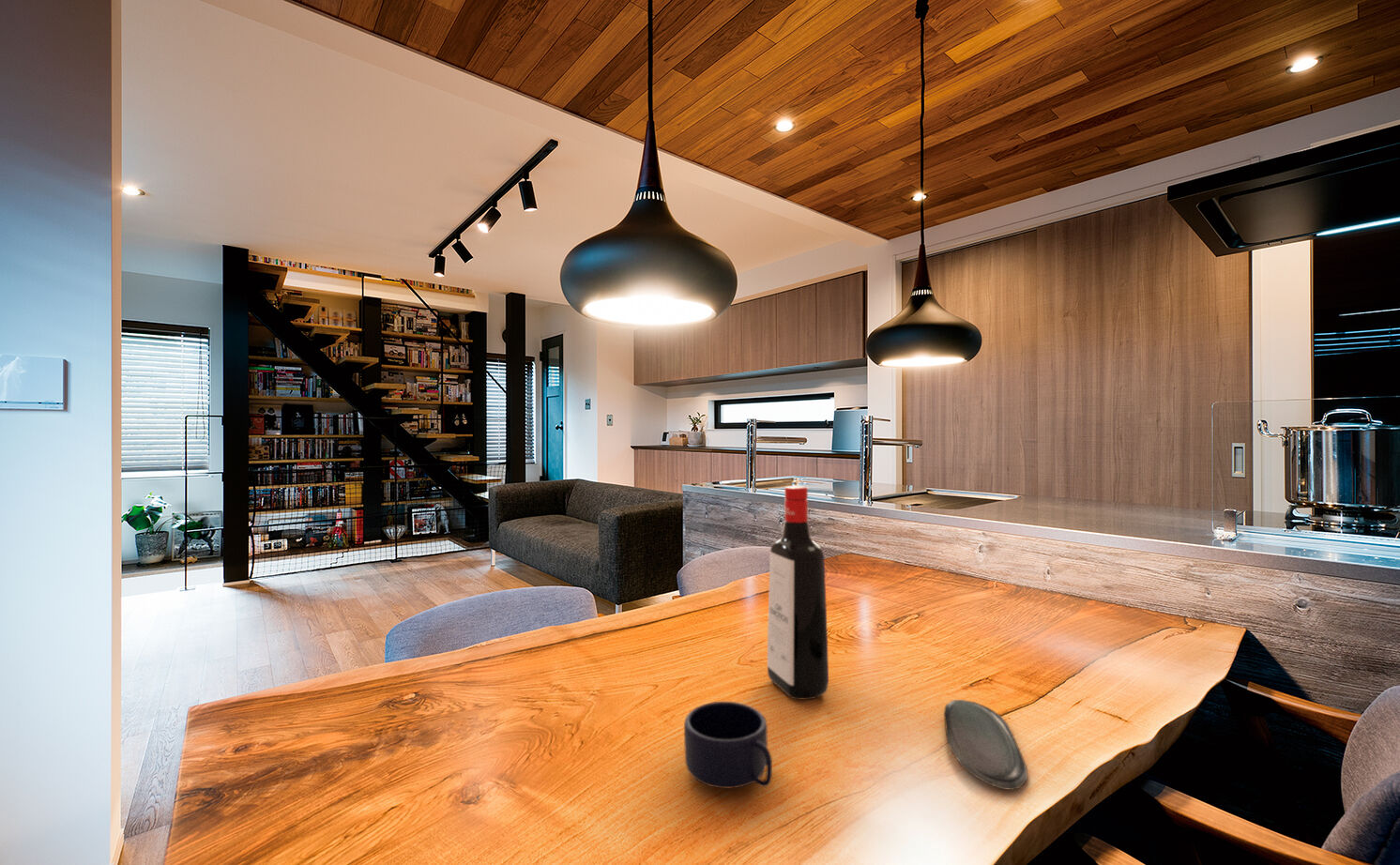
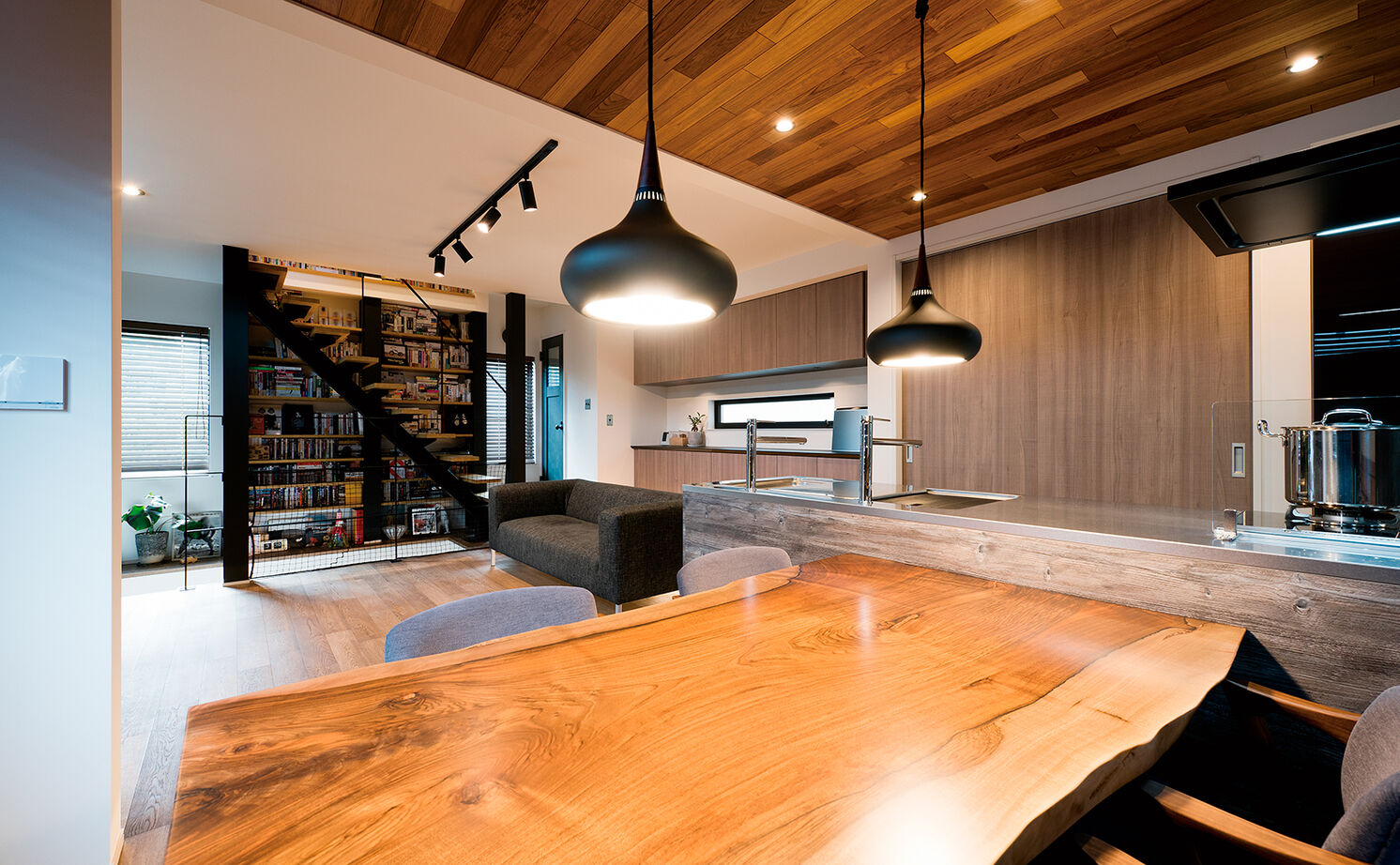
- mug (732, 751)
- liquor bottle (796, 586)
- oval tray (982, 737)
